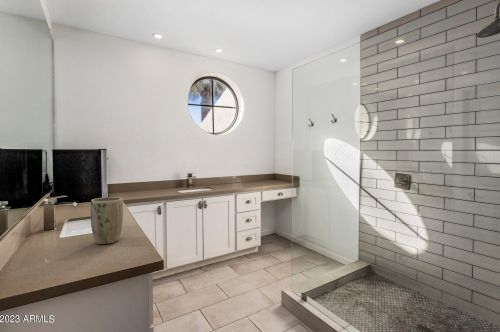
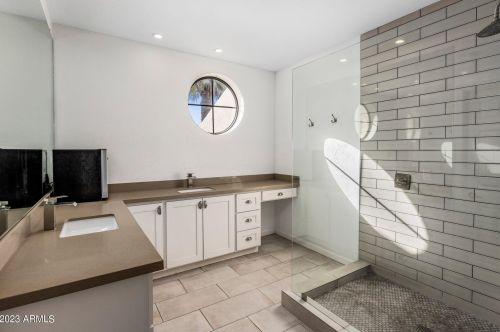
- plant pot (107, 220)
